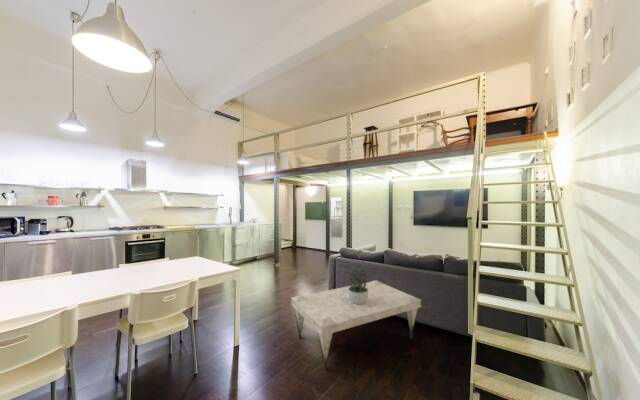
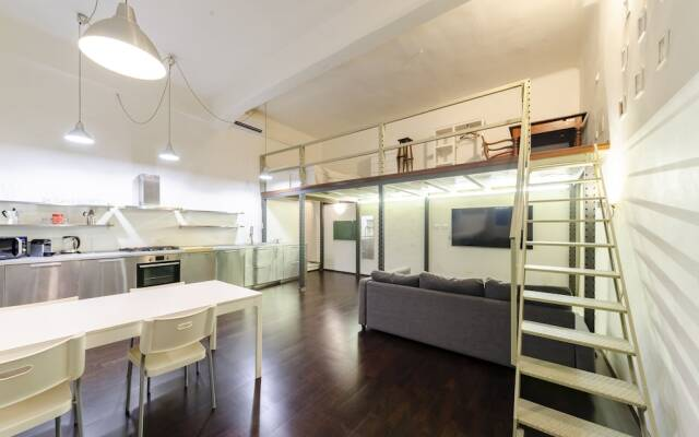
- coffee table (355, 317)
- potted plant (358, 281)
